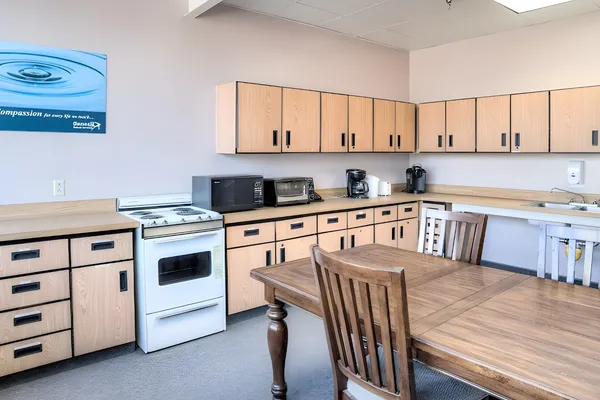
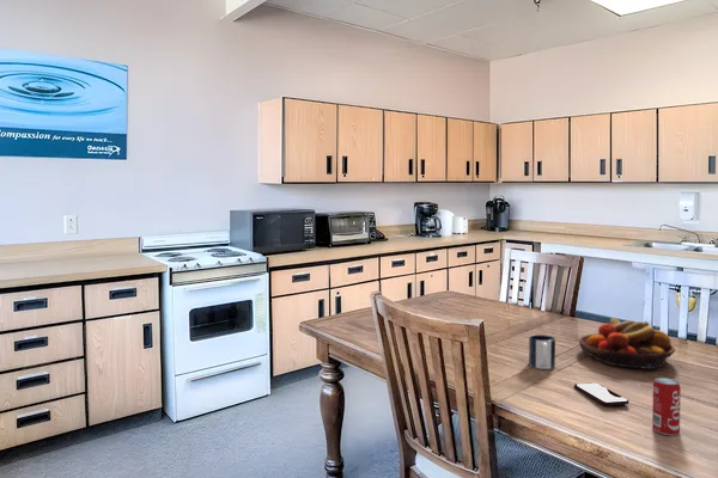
+ fruit bowl (623, 339)
+ smartphone (600, 393)
+ beverage can (665, 405)
+ mug (542, 353)
